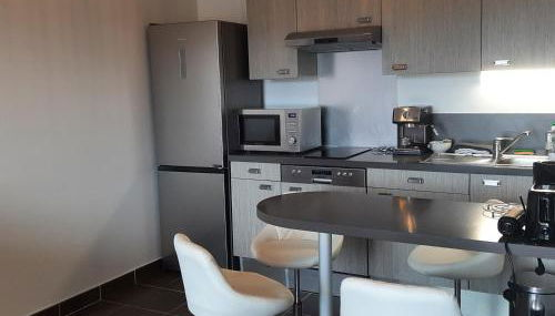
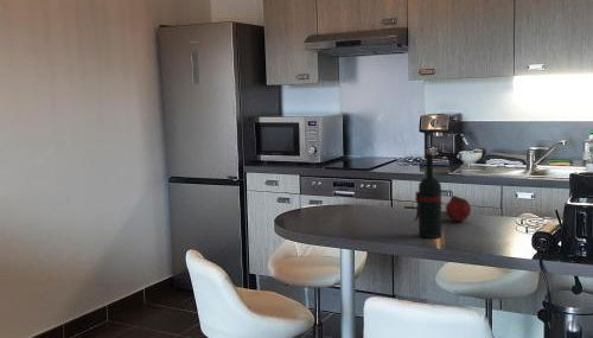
+ fruit (458, 208)
+ wine bottle (427, 192)
